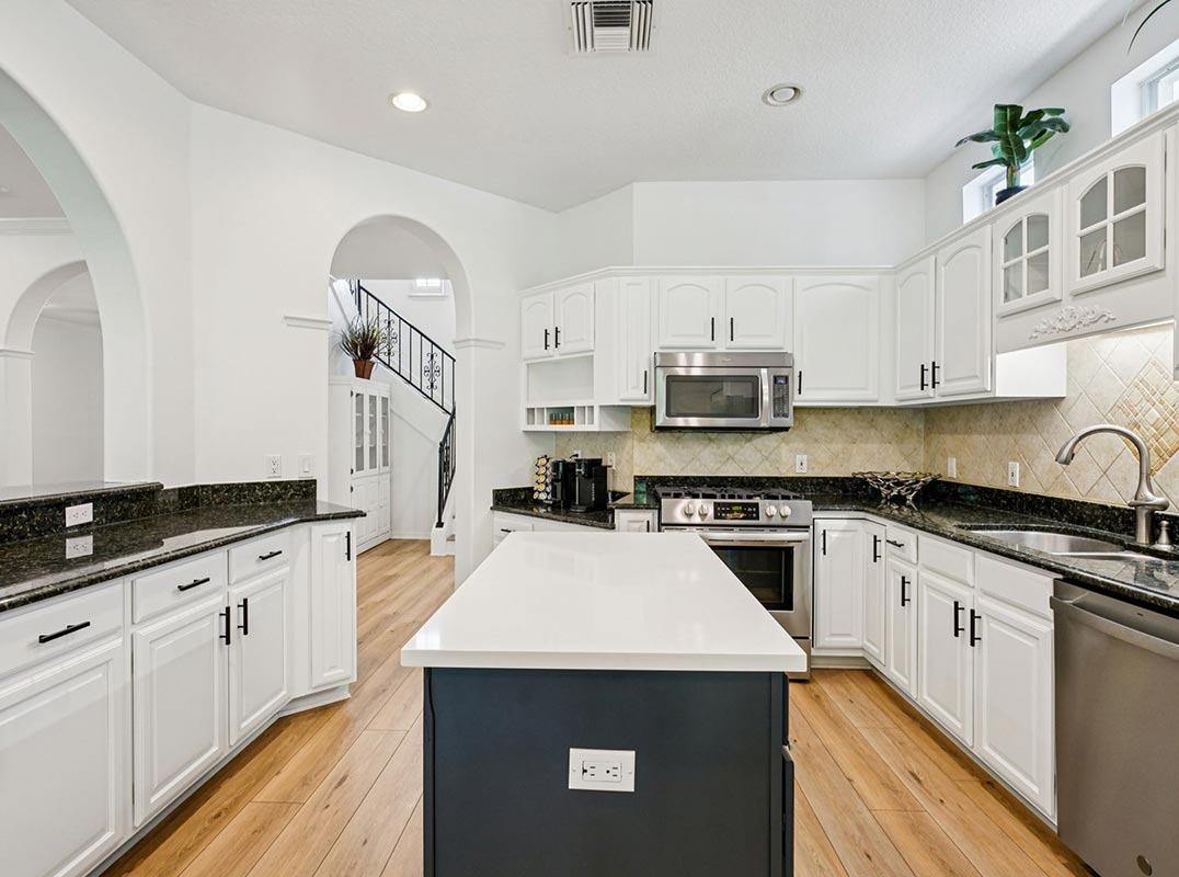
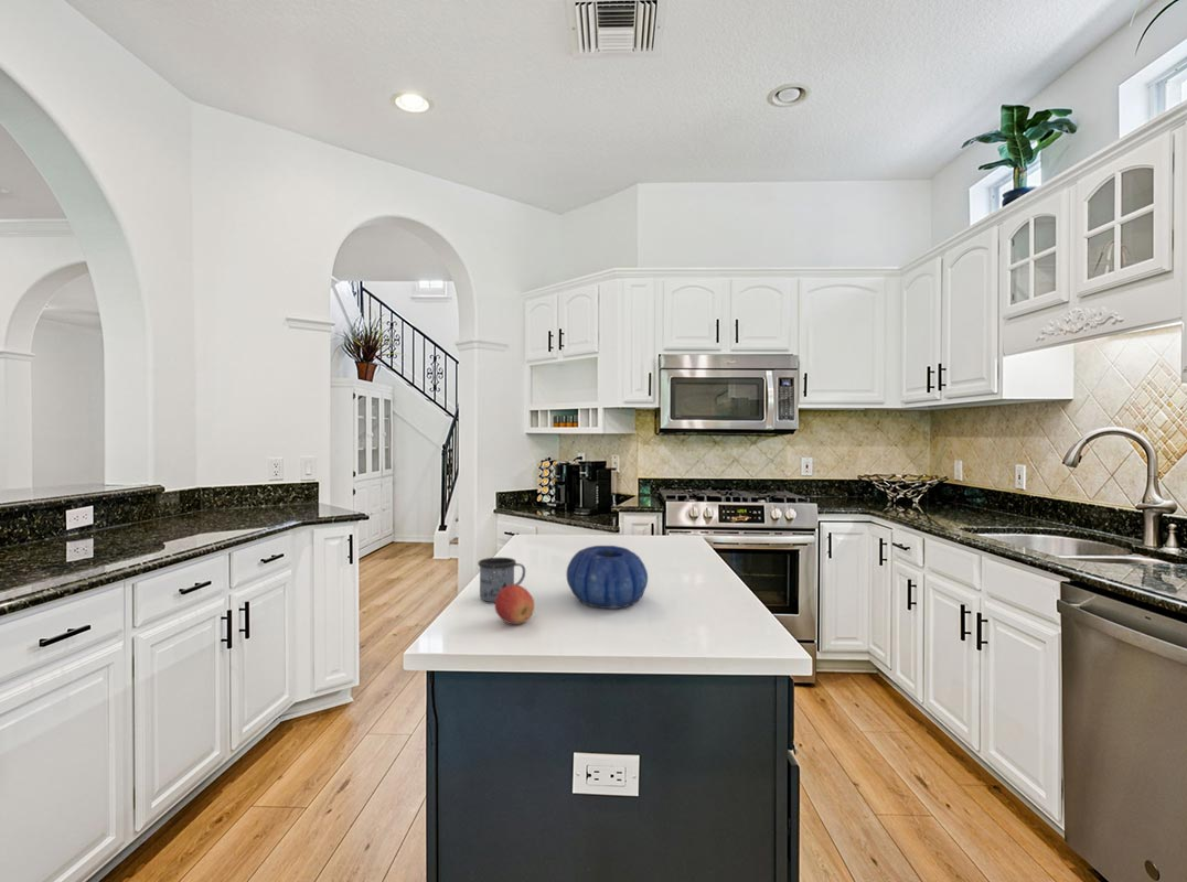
+ mug (502, 579)
+ decorative bowl (607, 574)
+ apple (514, 603)
